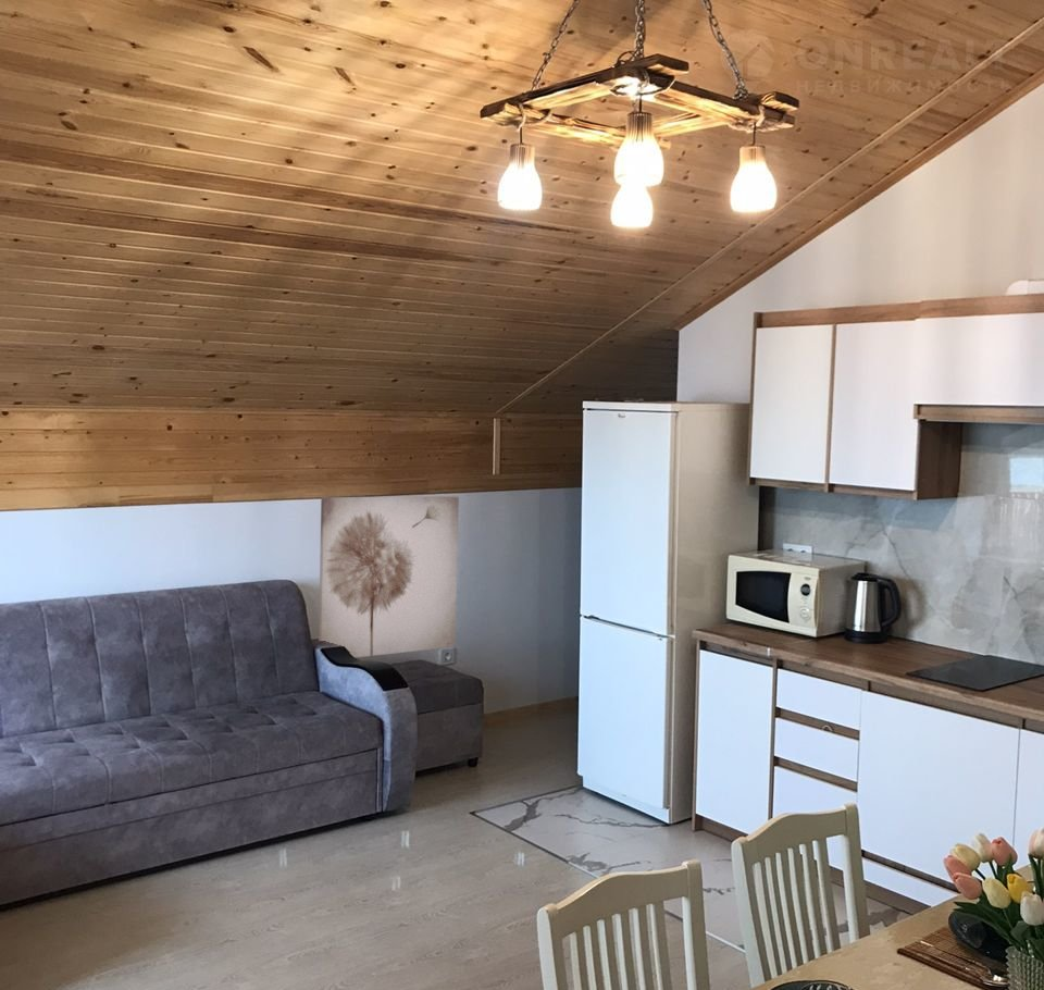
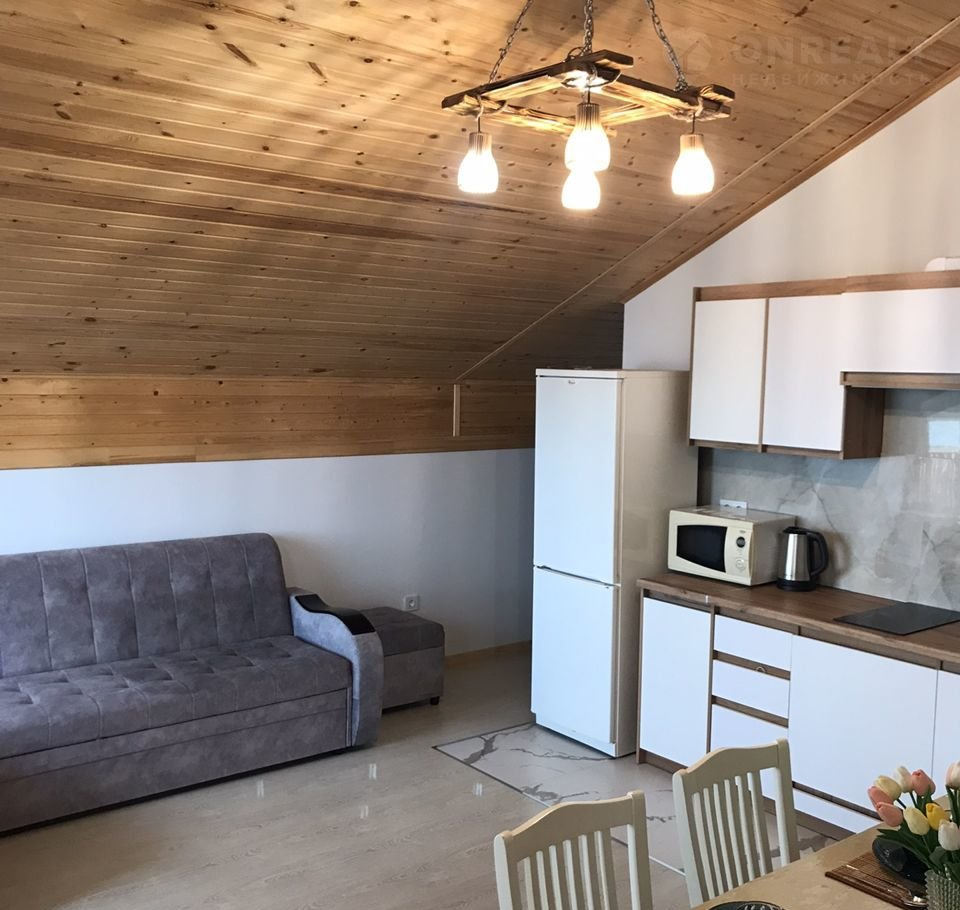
- wall art (390, 576)
